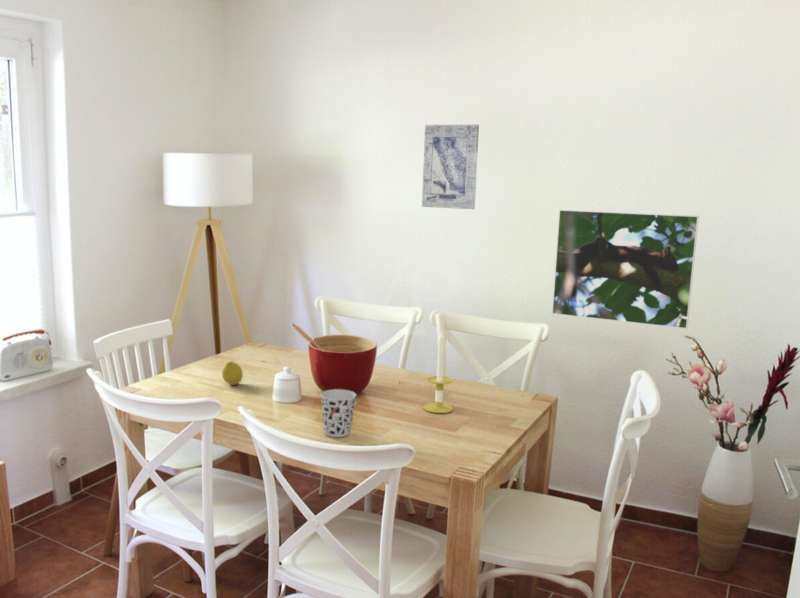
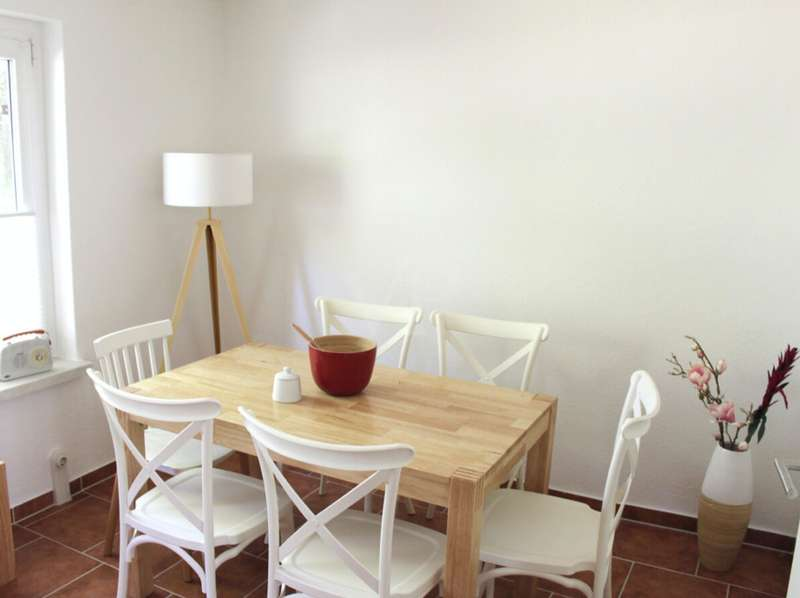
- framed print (621, 267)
- cup (337, 413)
- candle (440, 368)
- fruit (232, 372)
- wall art (449, 166)
